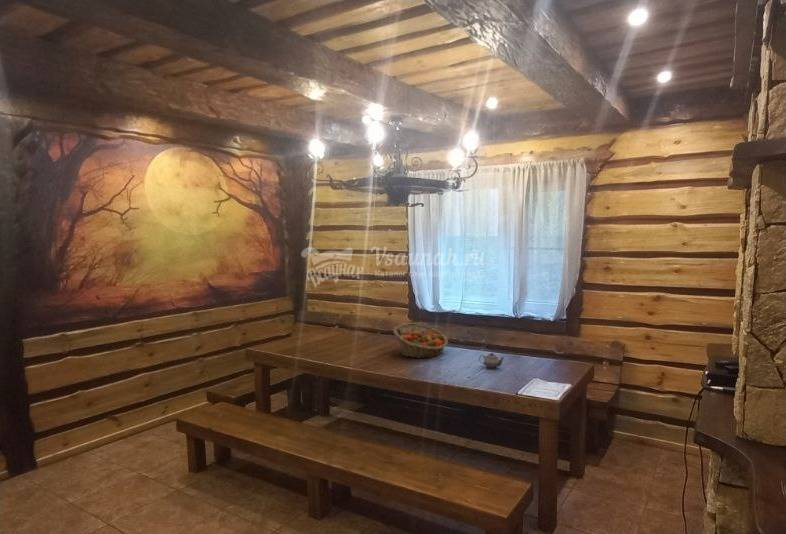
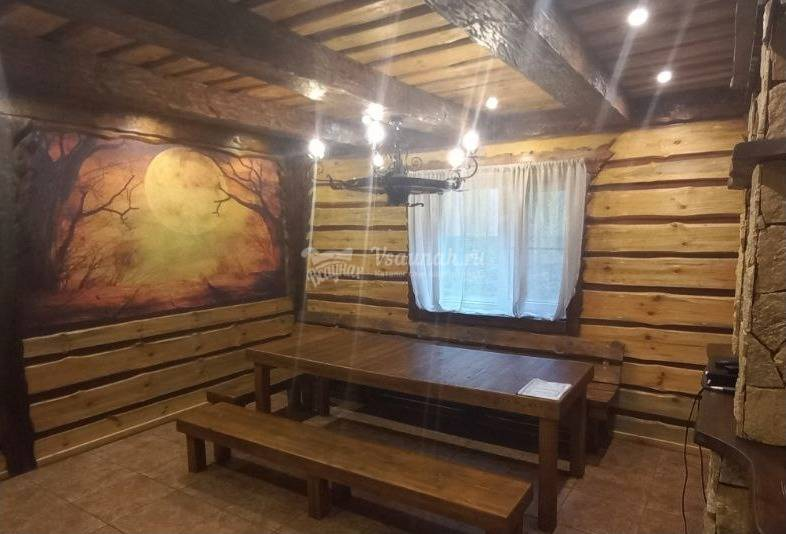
- fruit basket (420, 340)
- teapot (491, 360)
